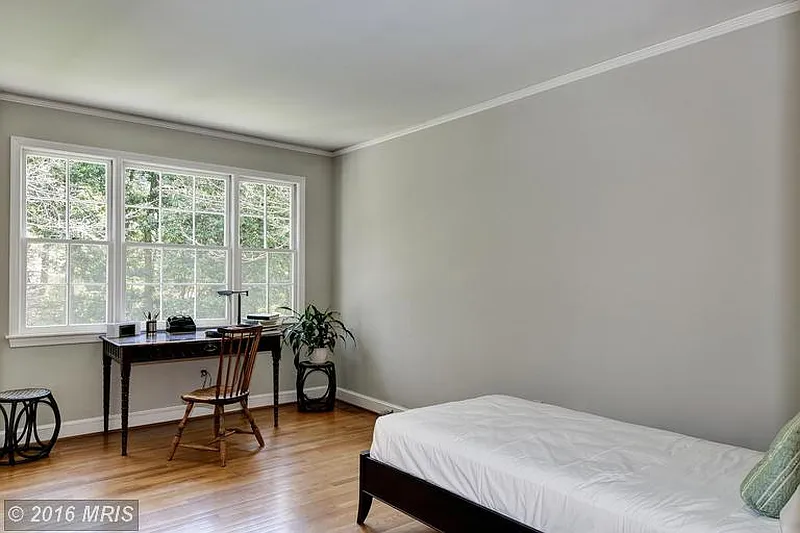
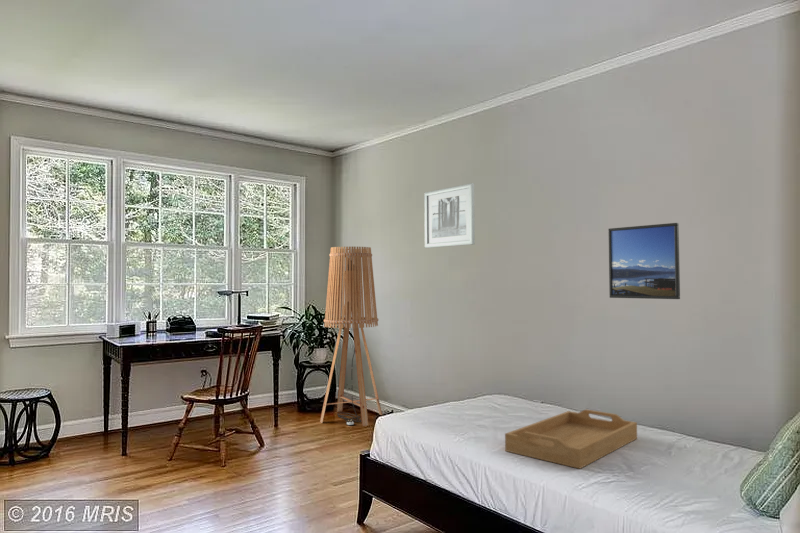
+ floor lamp (353, 332)
+ serving tray (573, 433)
+ wall art (448, 217)
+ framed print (642, 262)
